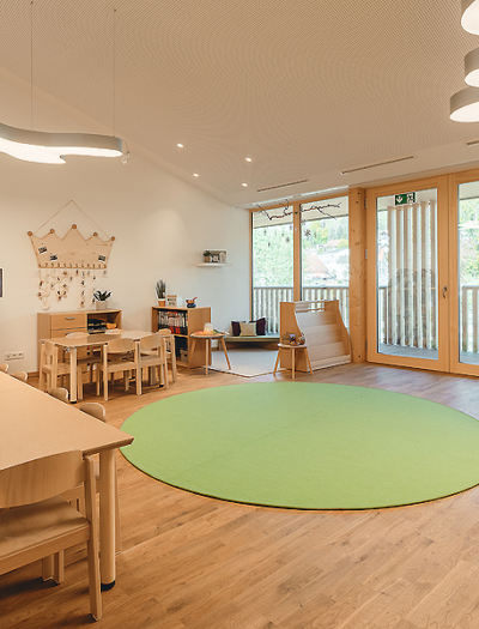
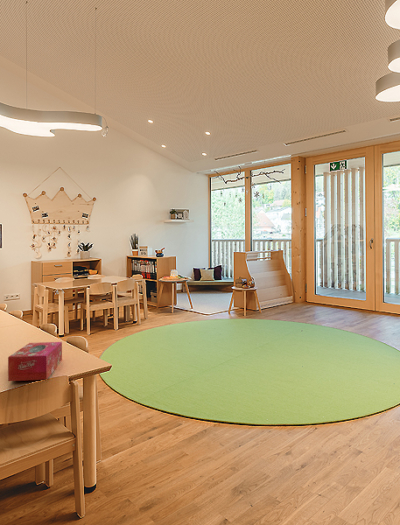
+ tissue box (37, 359)
